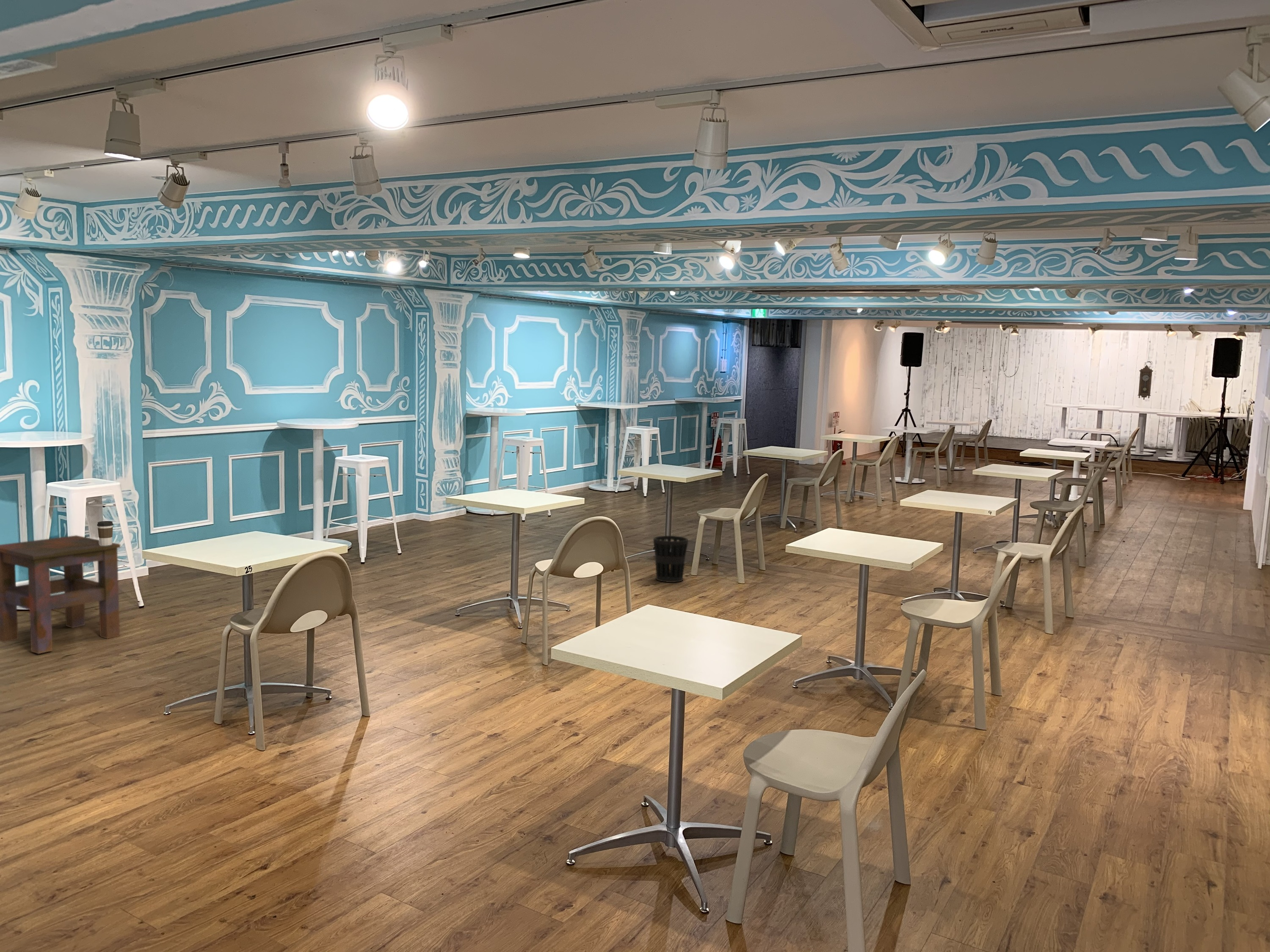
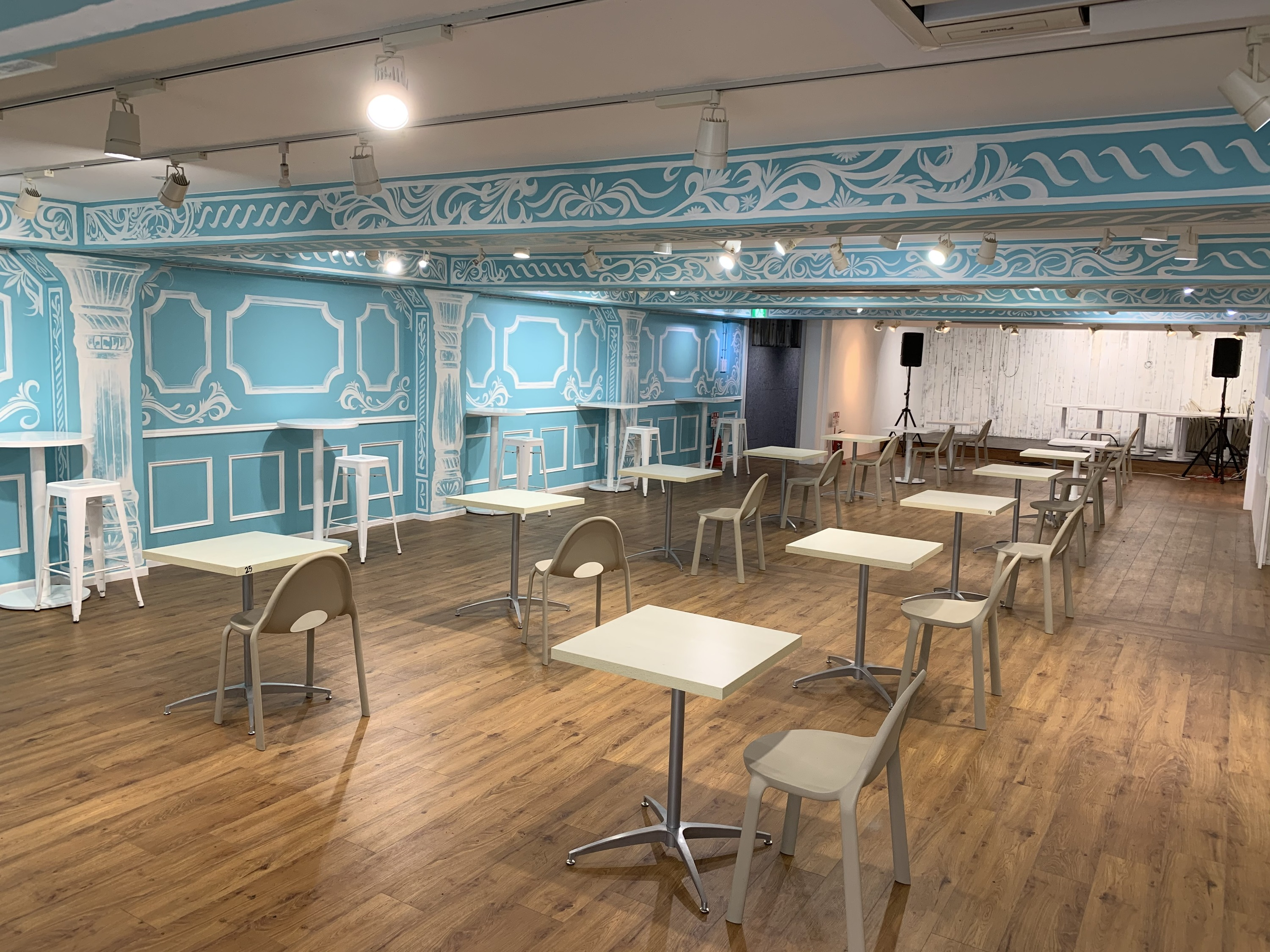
- wastebasket (670, 559)
- pendulum clock (1145, 382)
- coffee cup (105, 533)
- side table (58, 592)
